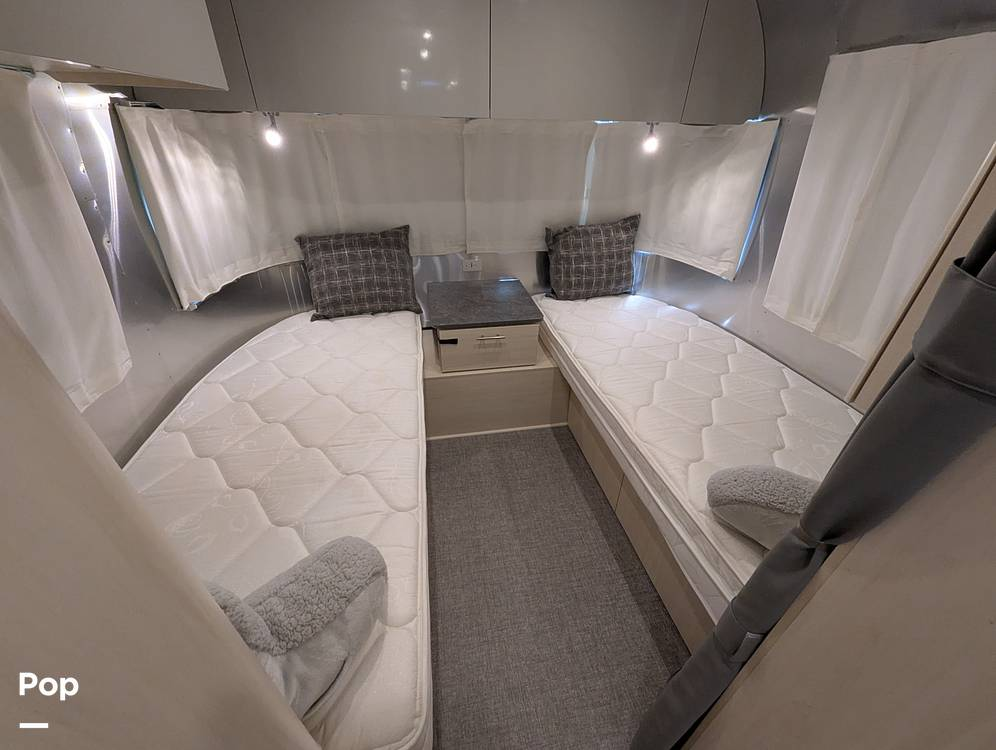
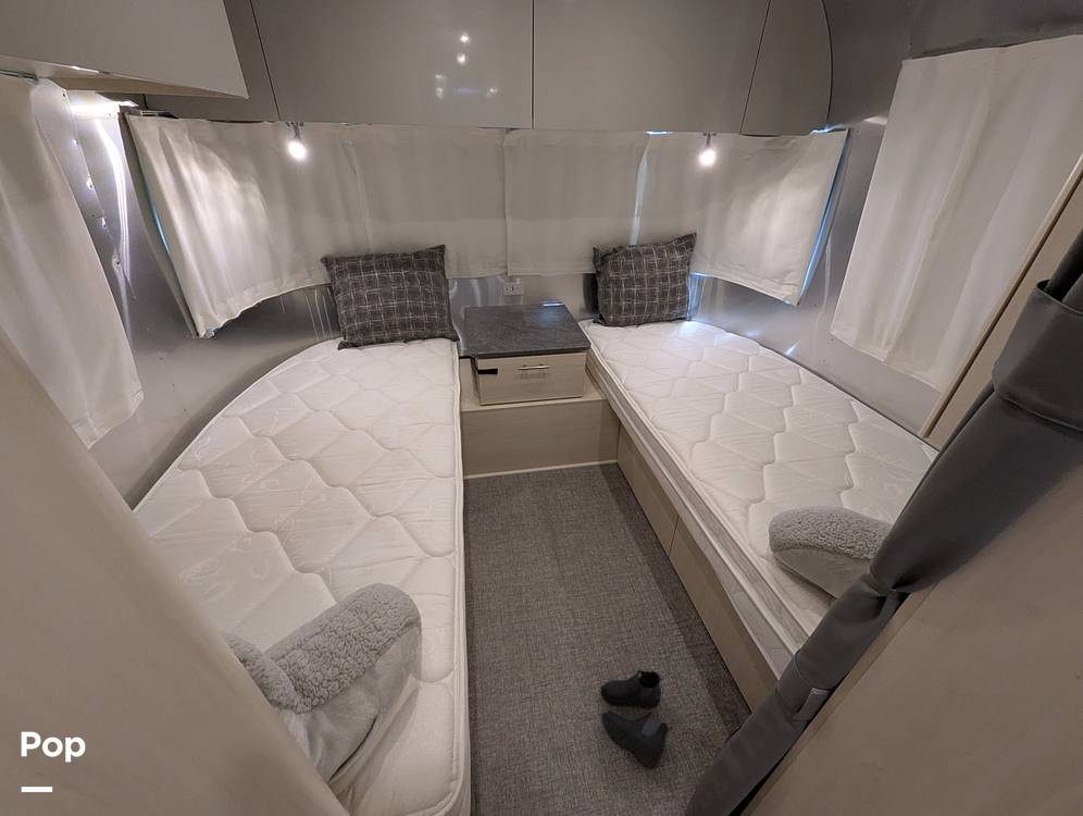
+ boots (638, 718)
